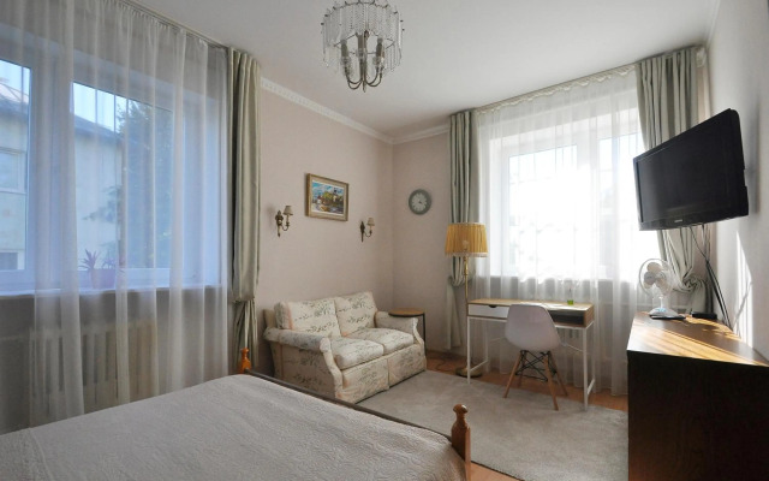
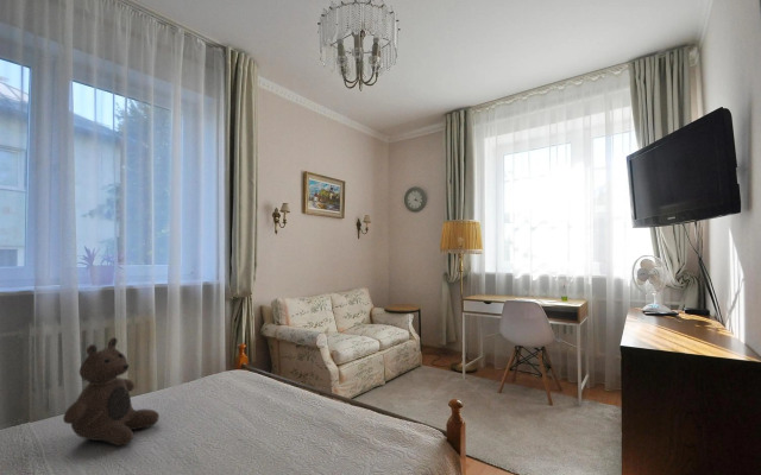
+ teddy bear (115, 387)
